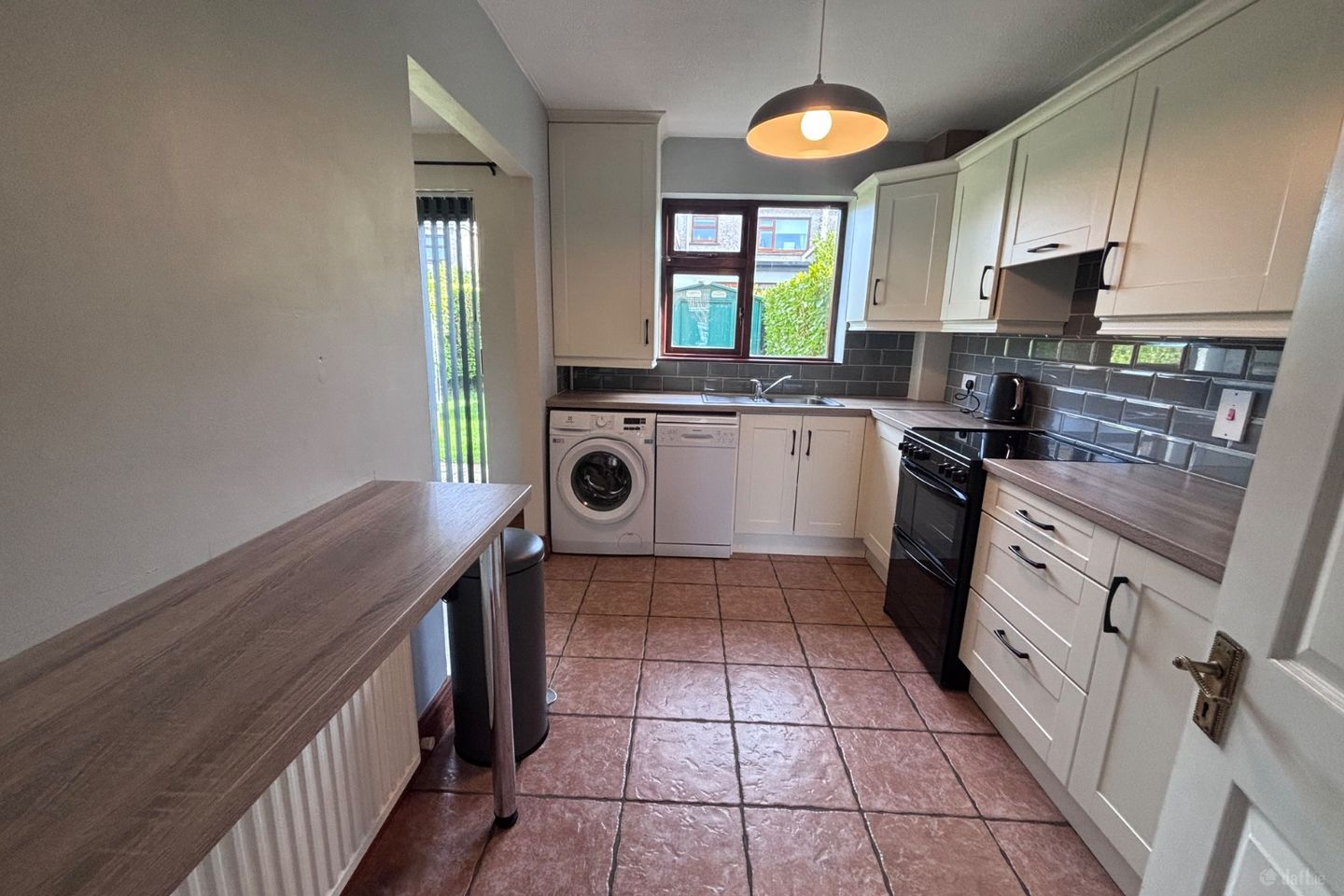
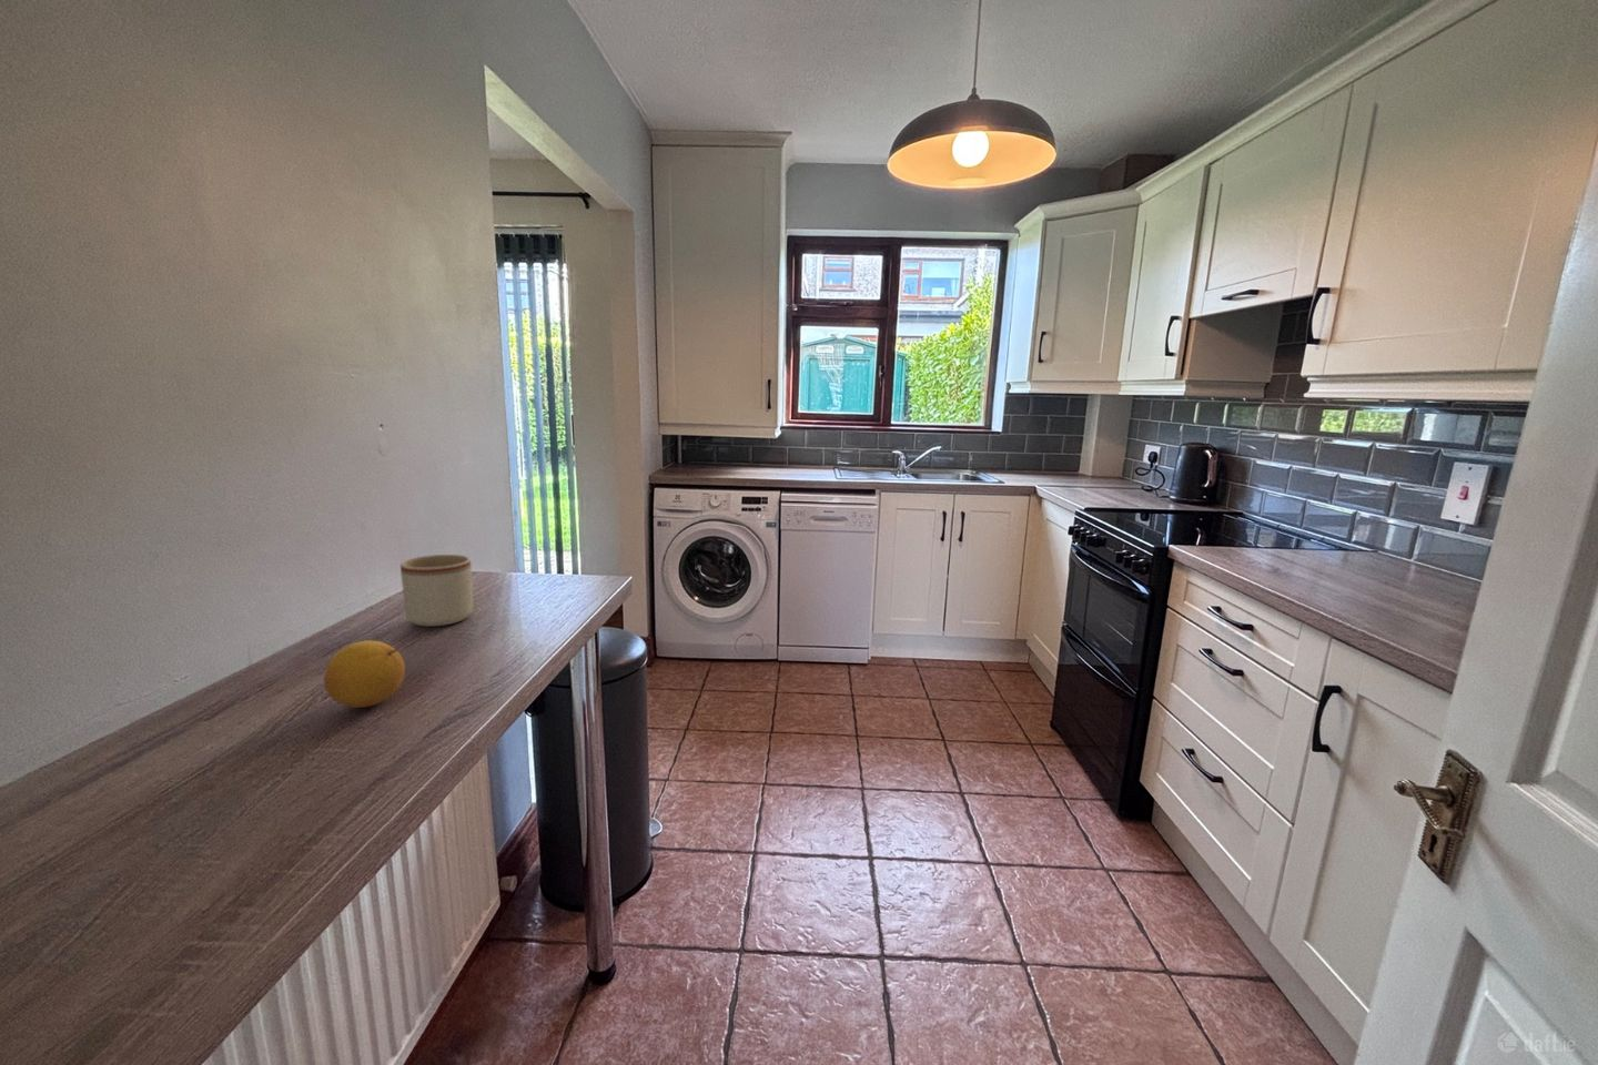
+ fruit (365, 674)
+ mug (441, 587)
